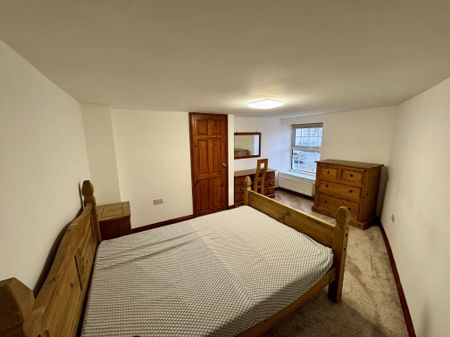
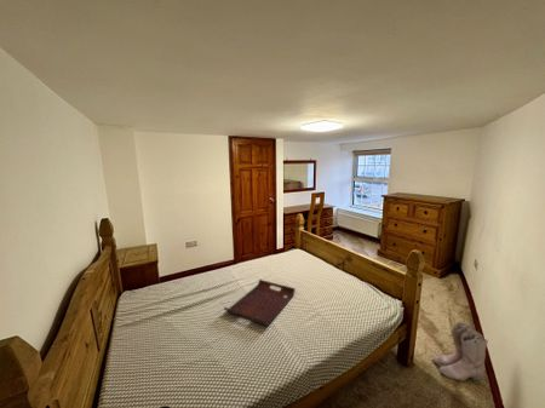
+ boots (458, 349)
+ serving tray (262, 299)
